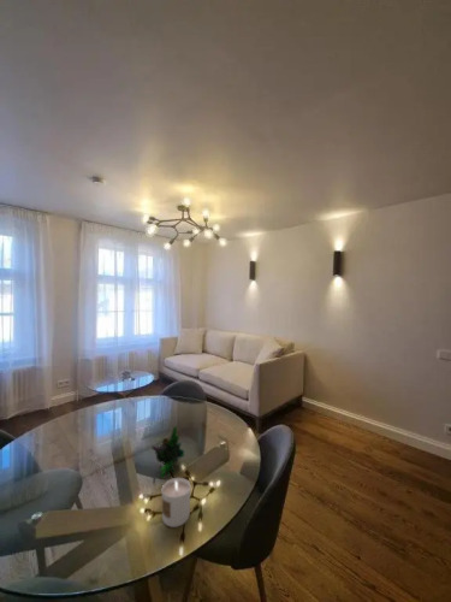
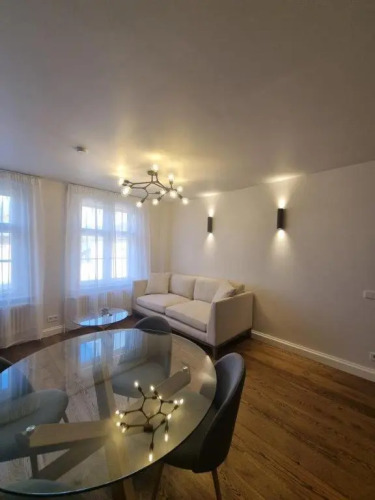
- mineral sample (166, 448)
- candle (176, 498)
